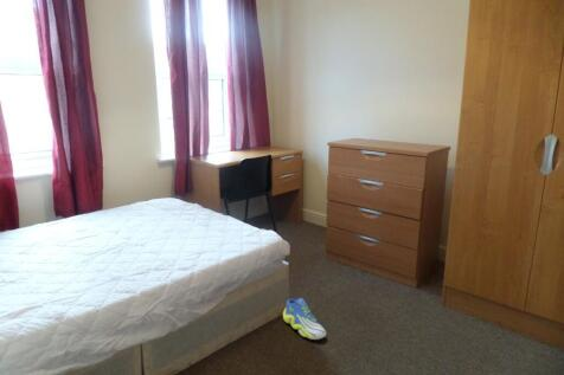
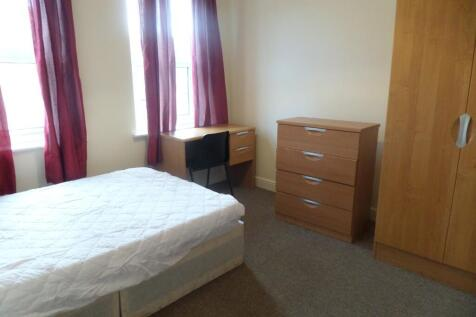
- sneaker (302, 316)
